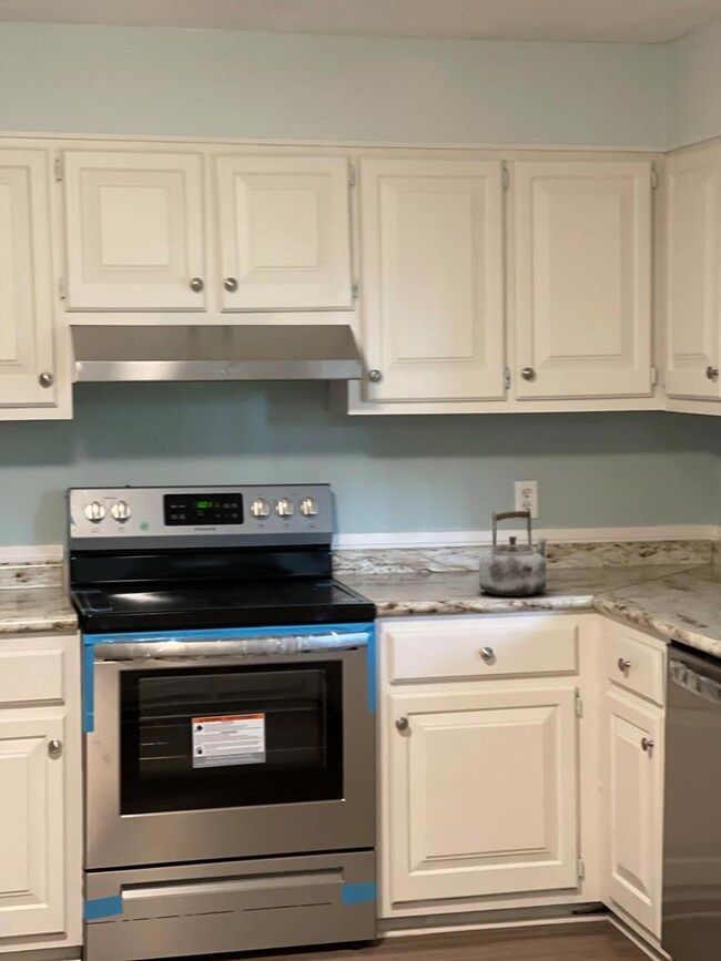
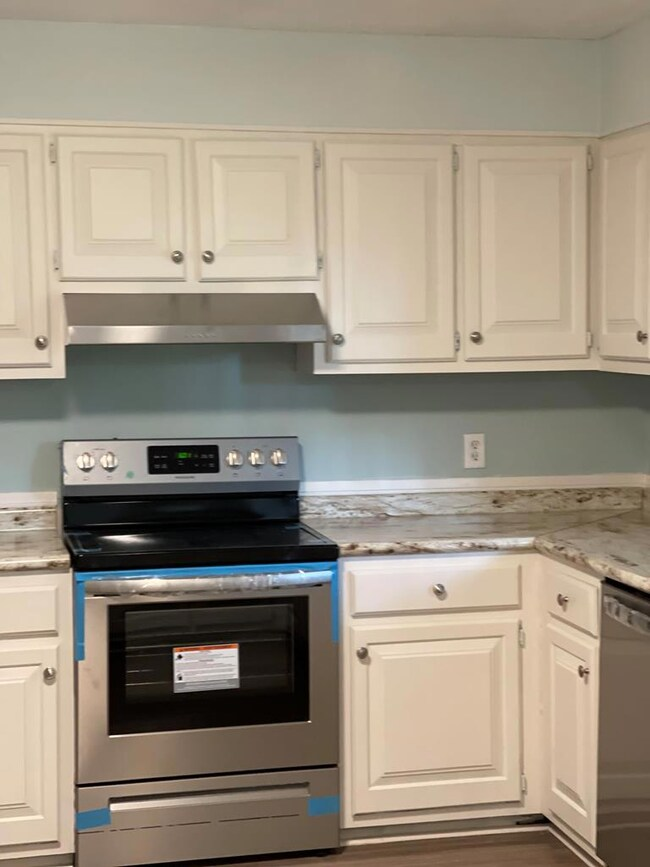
- kettle (518, 551)
